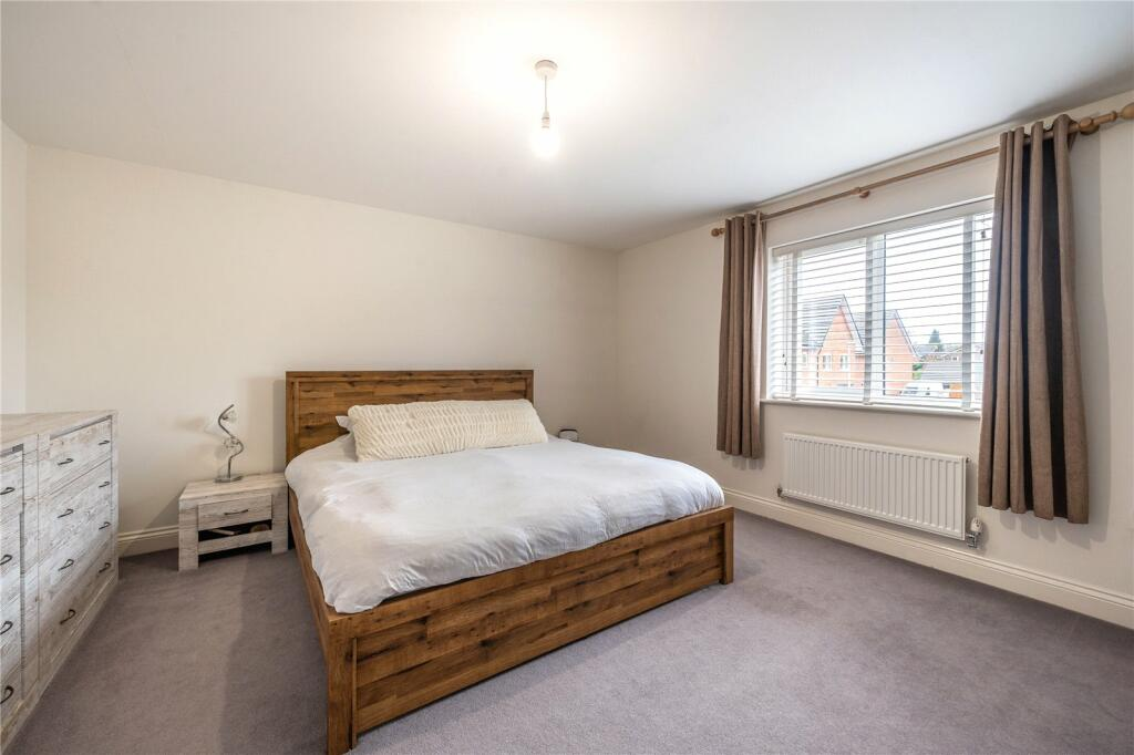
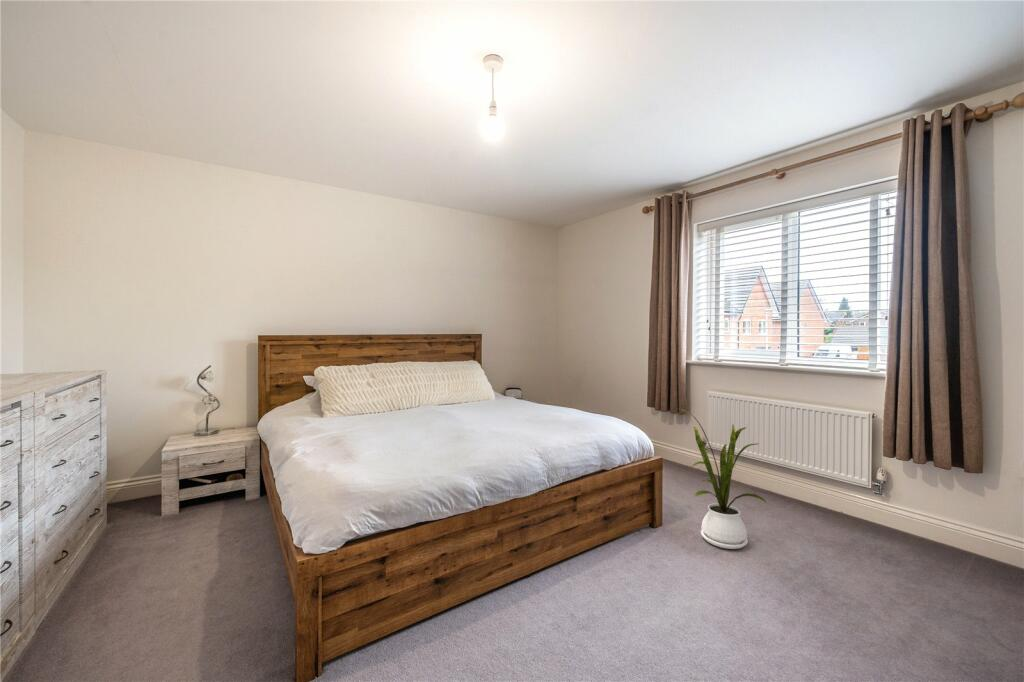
+ house plant (718, 475)
